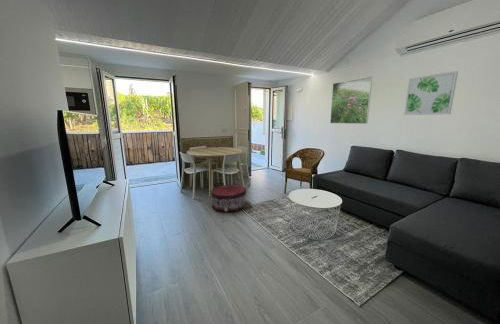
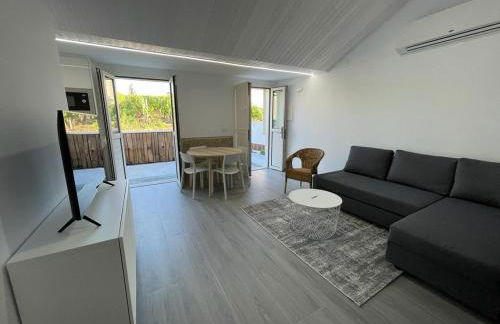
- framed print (349, 102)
- pouf (229, 196)
- wall art (428, 95)
